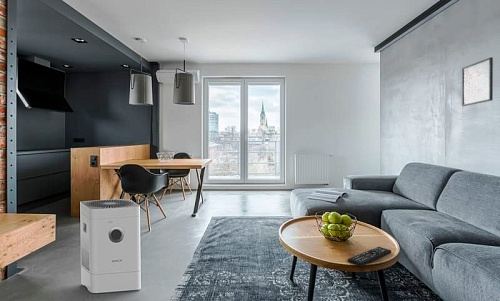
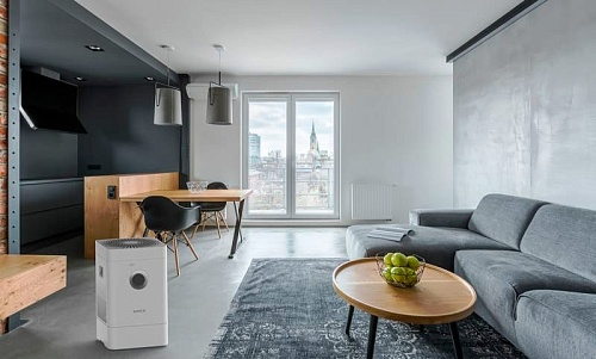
- remote control (370, 255)
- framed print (476, 83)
